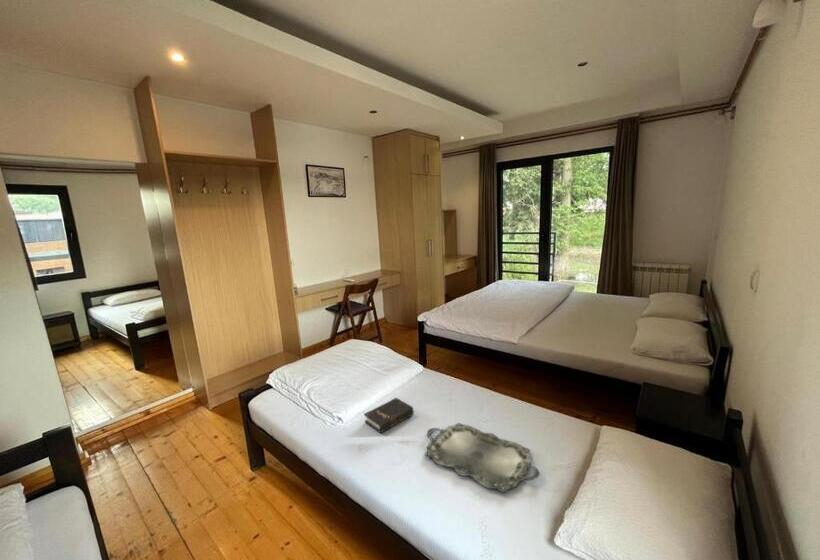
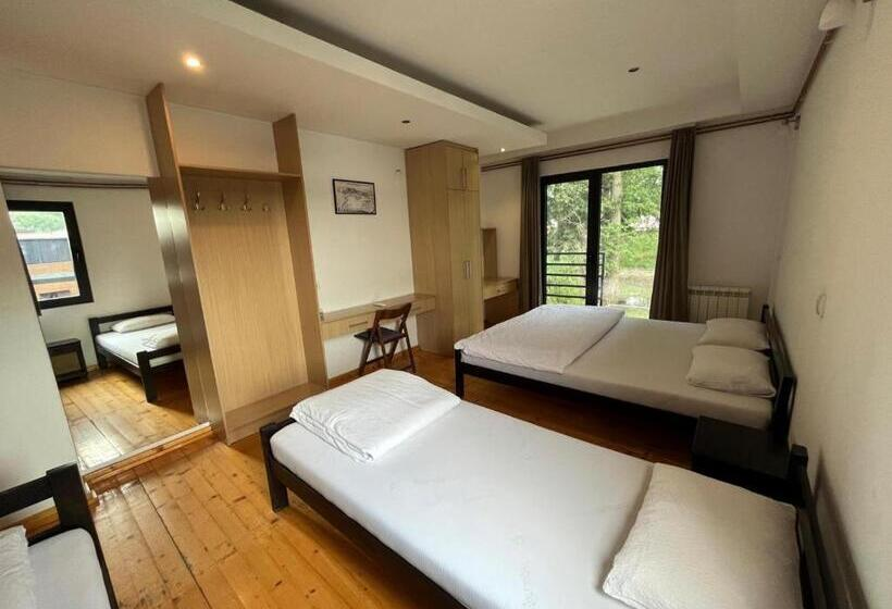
- hardback book (389, 414)
- serving tray (477, 452)
